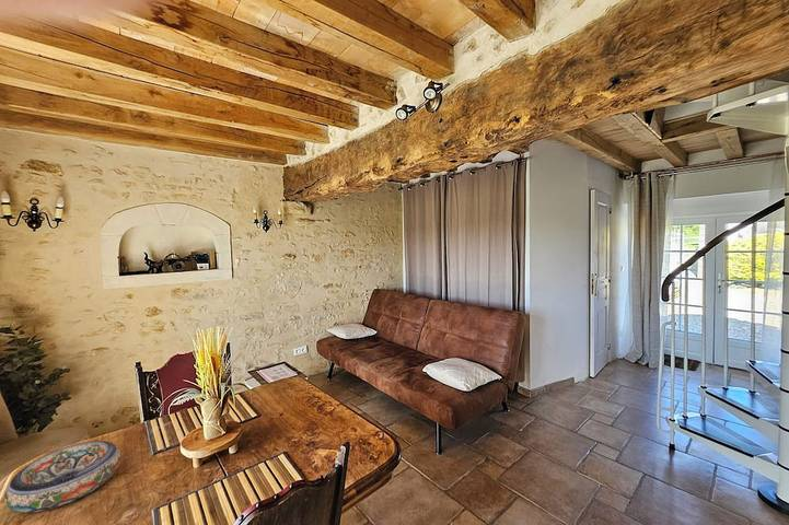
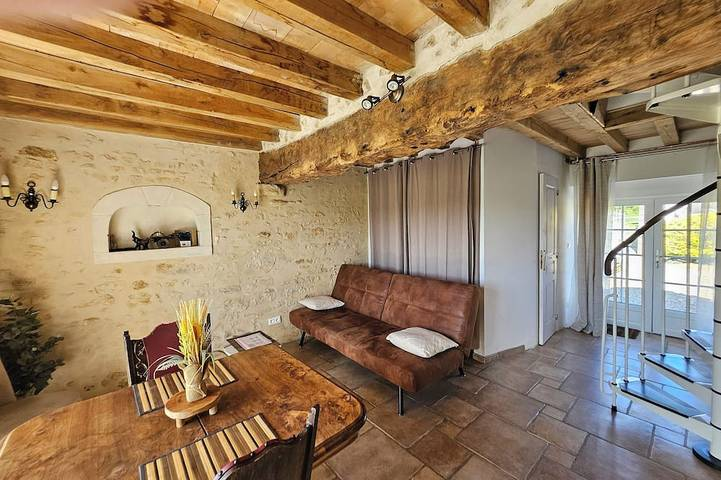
- bowl (67, 472)
